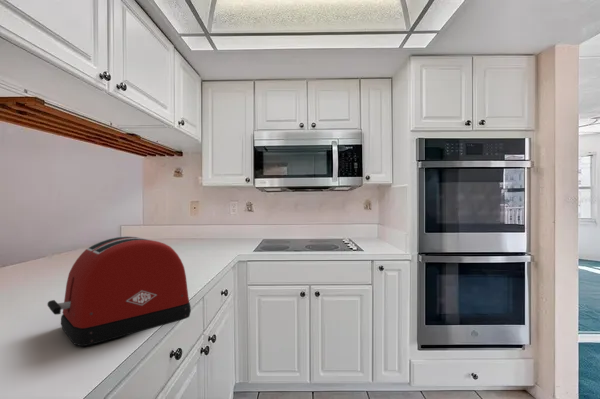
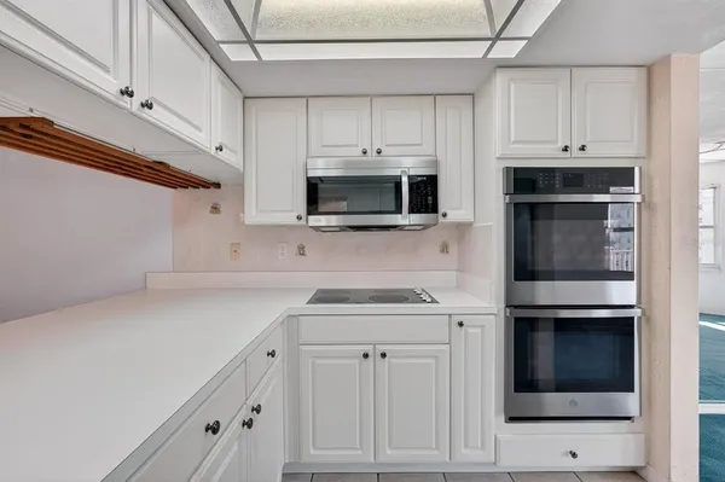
- toaster (129, 279)
